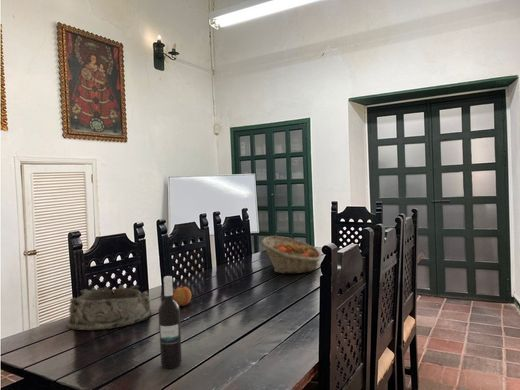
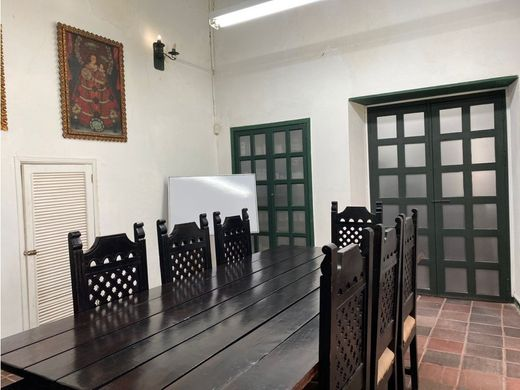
- wine bottle (169, 320)
- fruit basket (291, 253)
- apple (182, 295)
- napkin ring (108, 304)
